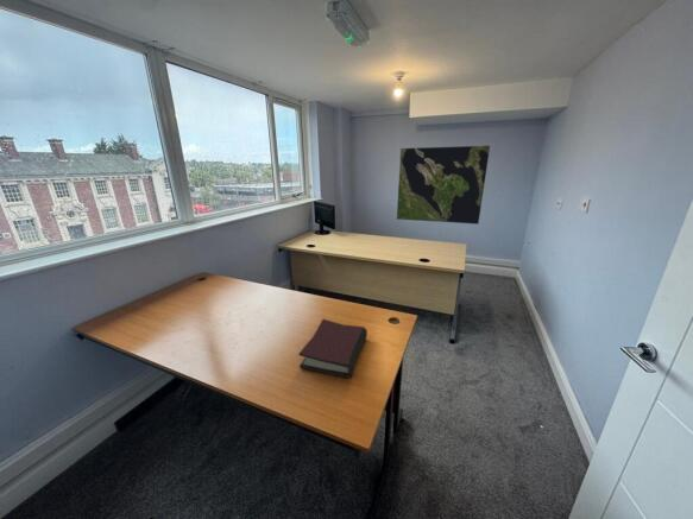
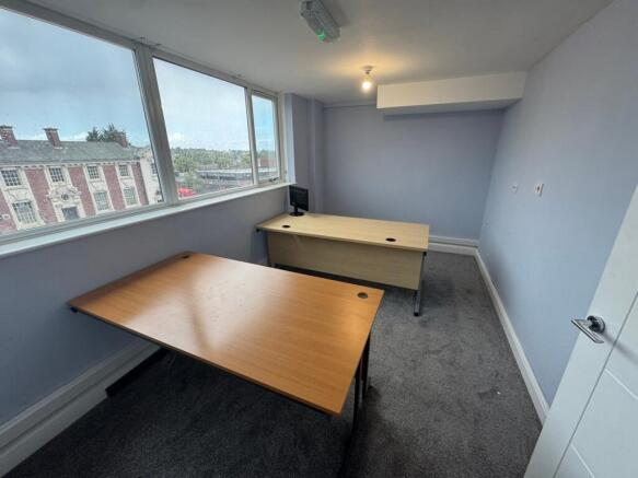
- world map (439, 185)
- hardback book (335, 344)
